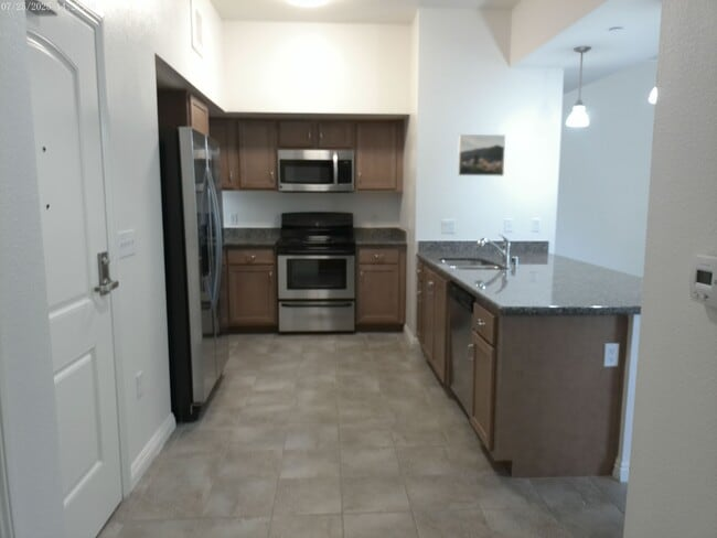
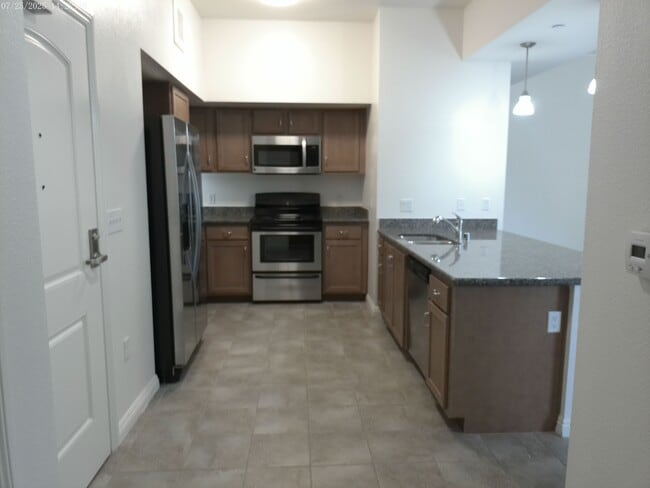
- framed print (481, 154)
